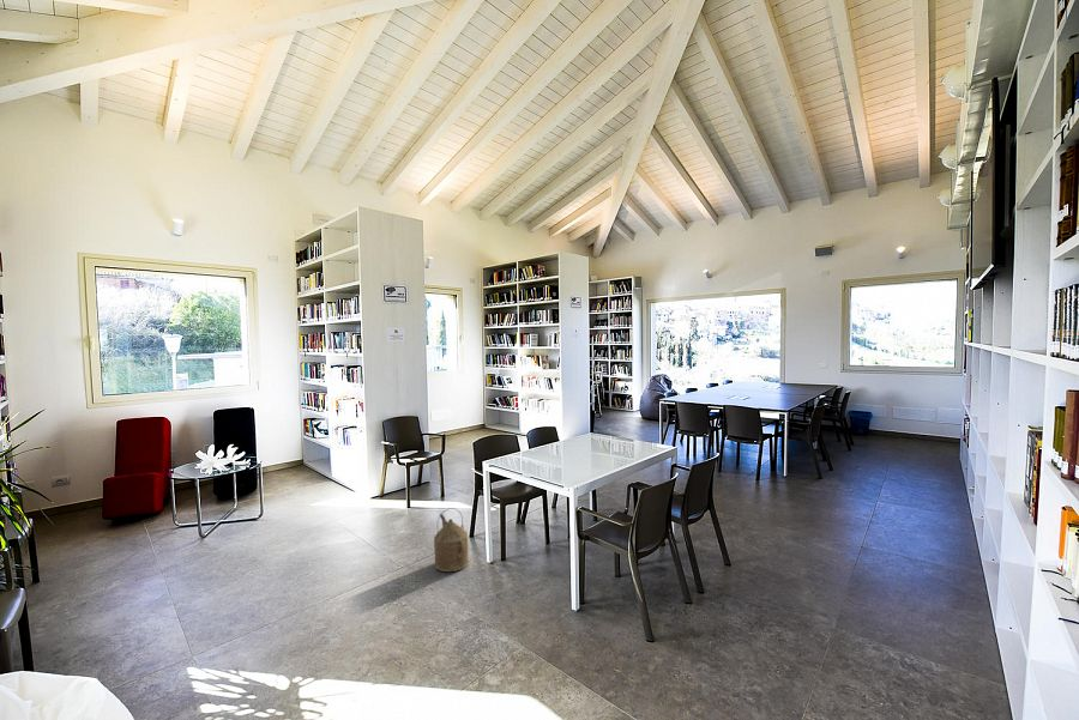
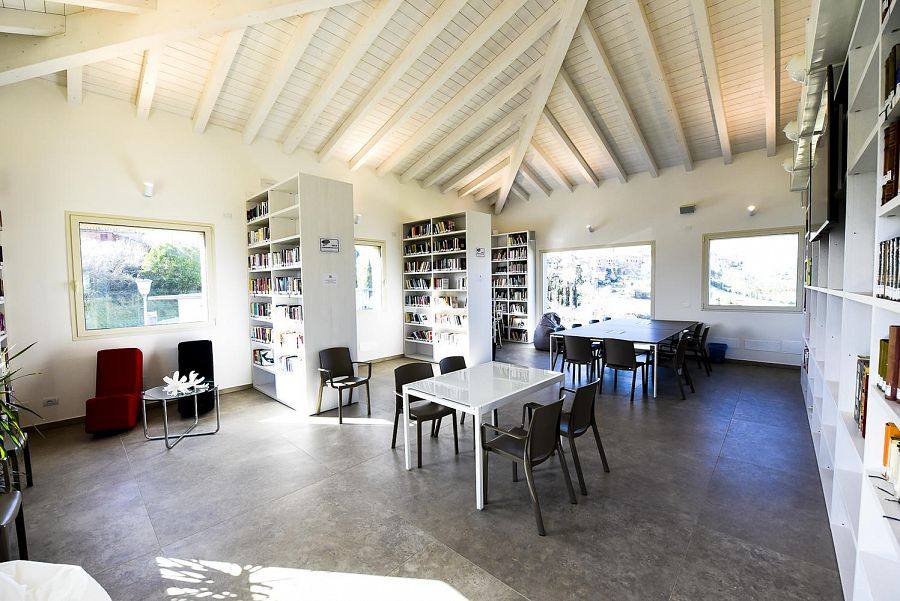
- watering can (451, 538)
